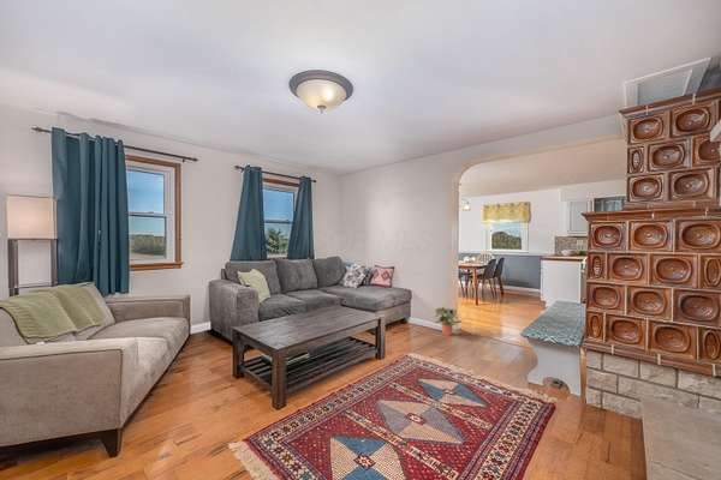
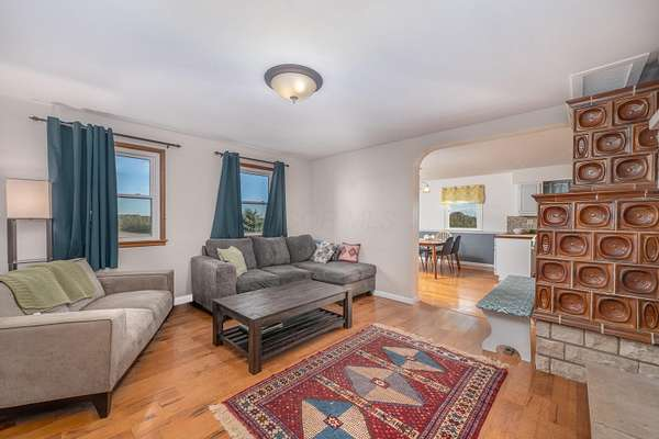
- potted plant (447, 320)
